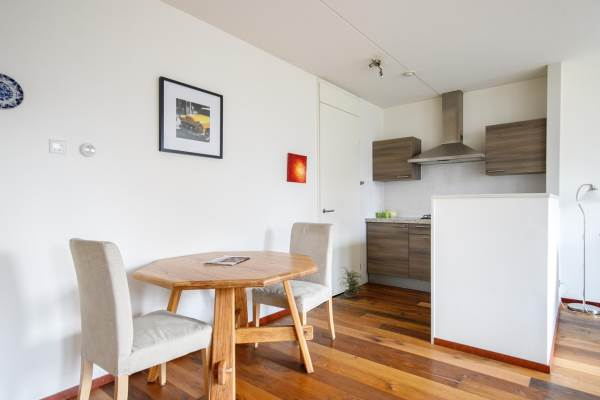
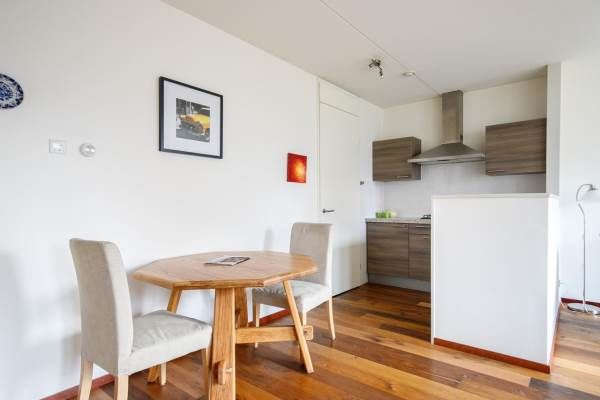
- potted plant (350, 281)
